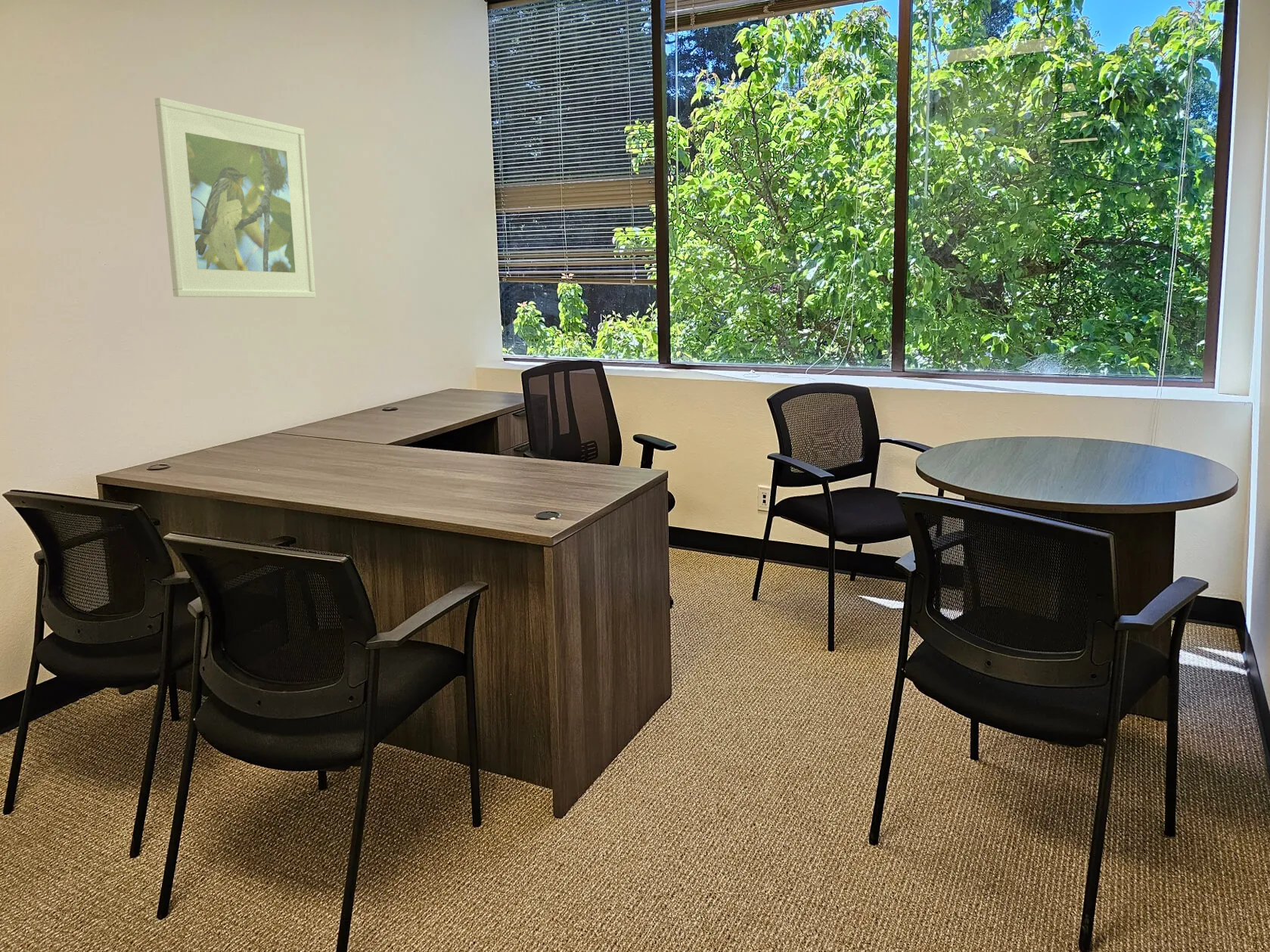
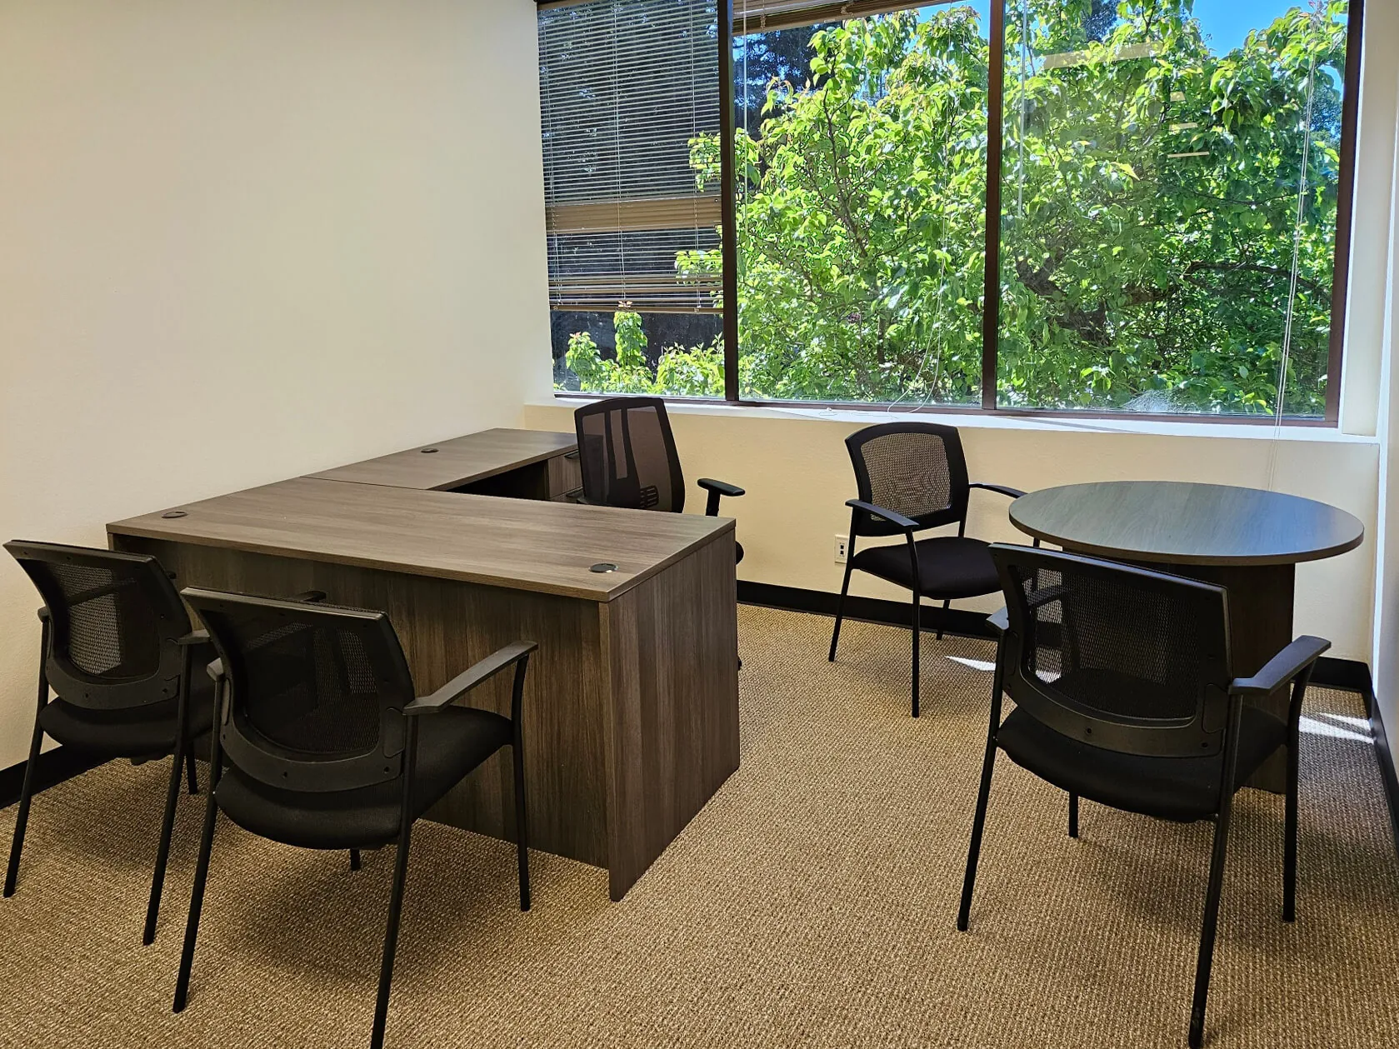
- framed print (243, 207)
